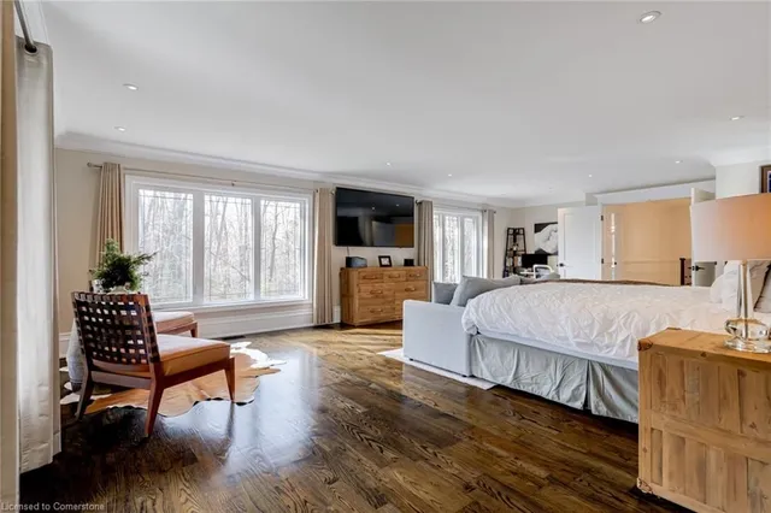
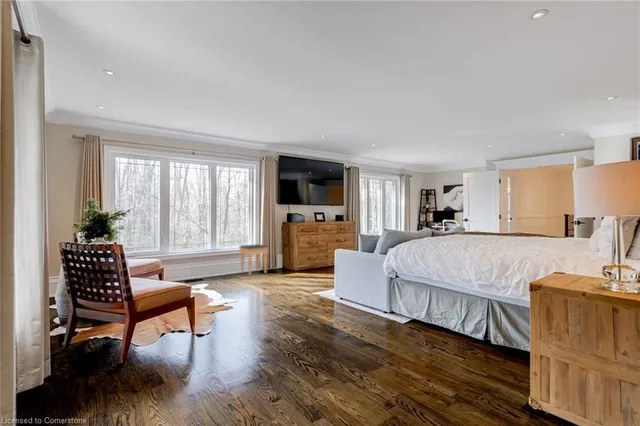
+ footstool (251, 259)
